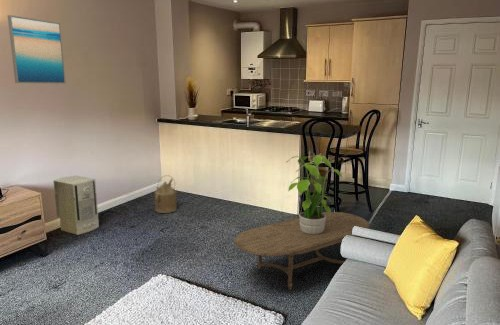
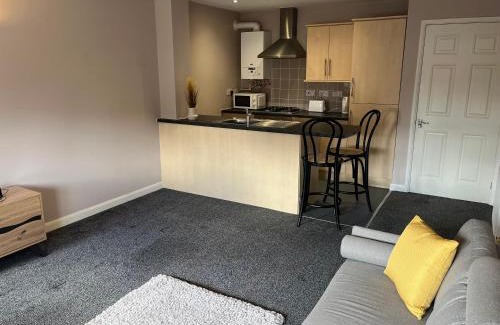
- watering can (164, 193)
- potted plant (308, 191)
- air purifier (76, 204)
- coffee table (305, 249)
- wall art (38, 51)
